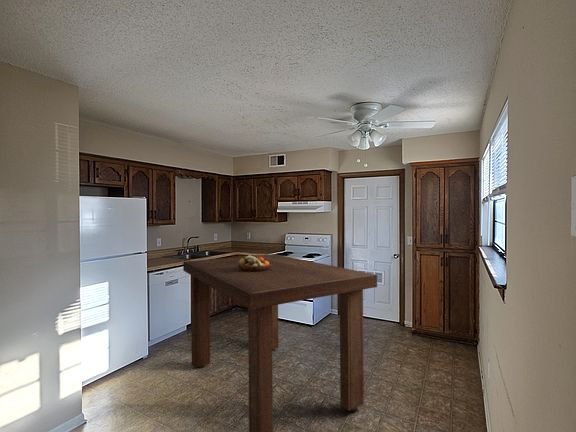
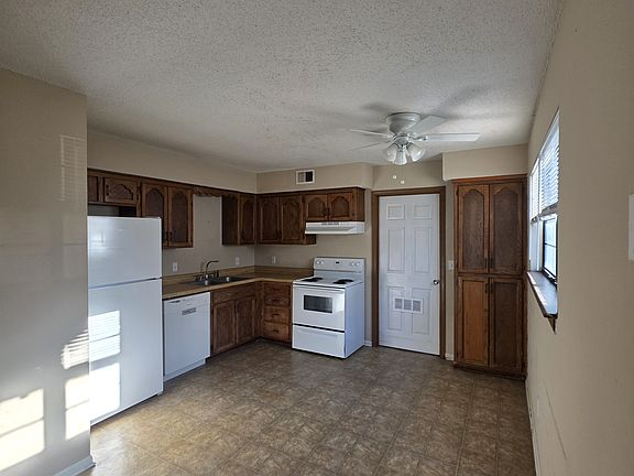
- dining table (267, 327)
- fruit bowl (255, 262)
